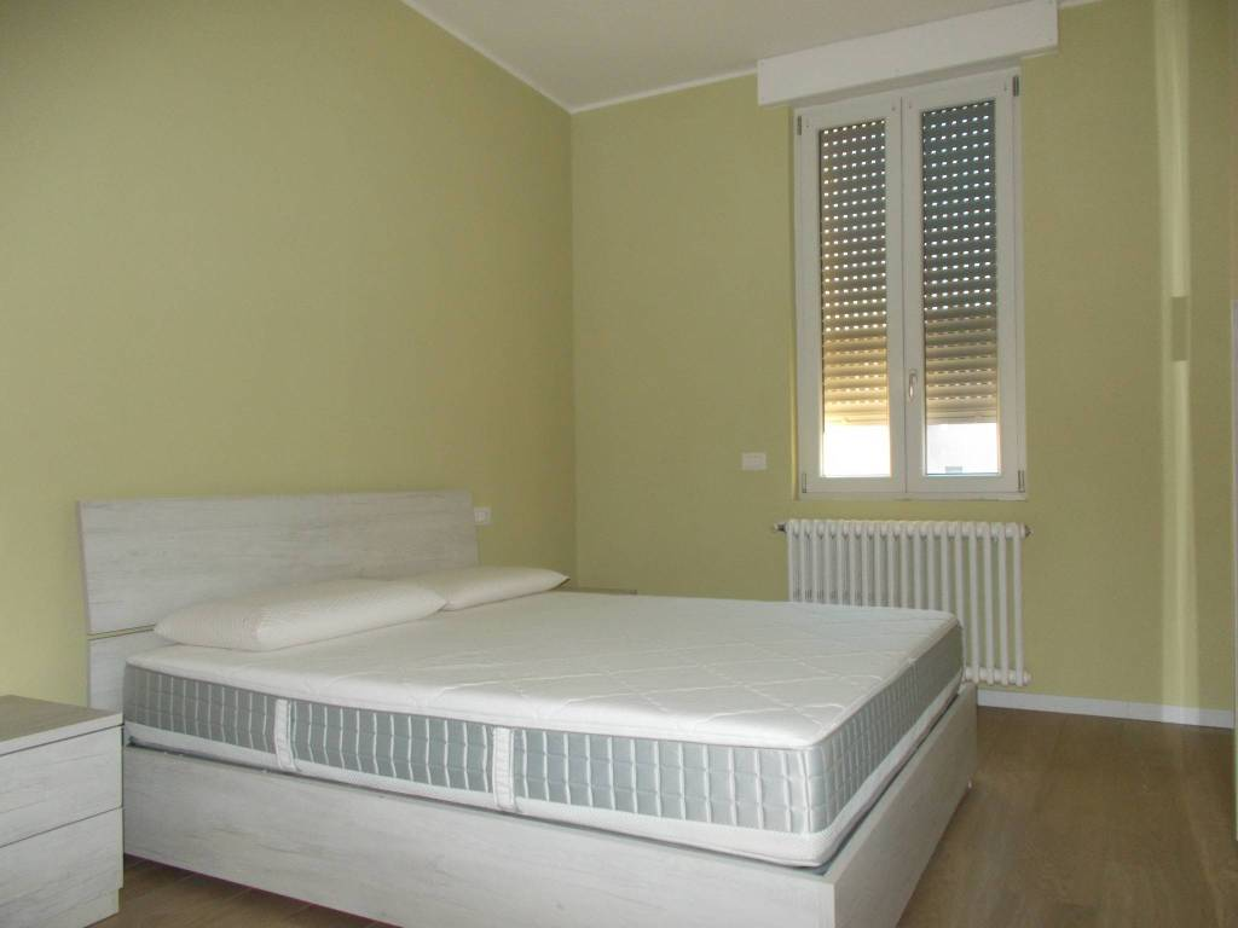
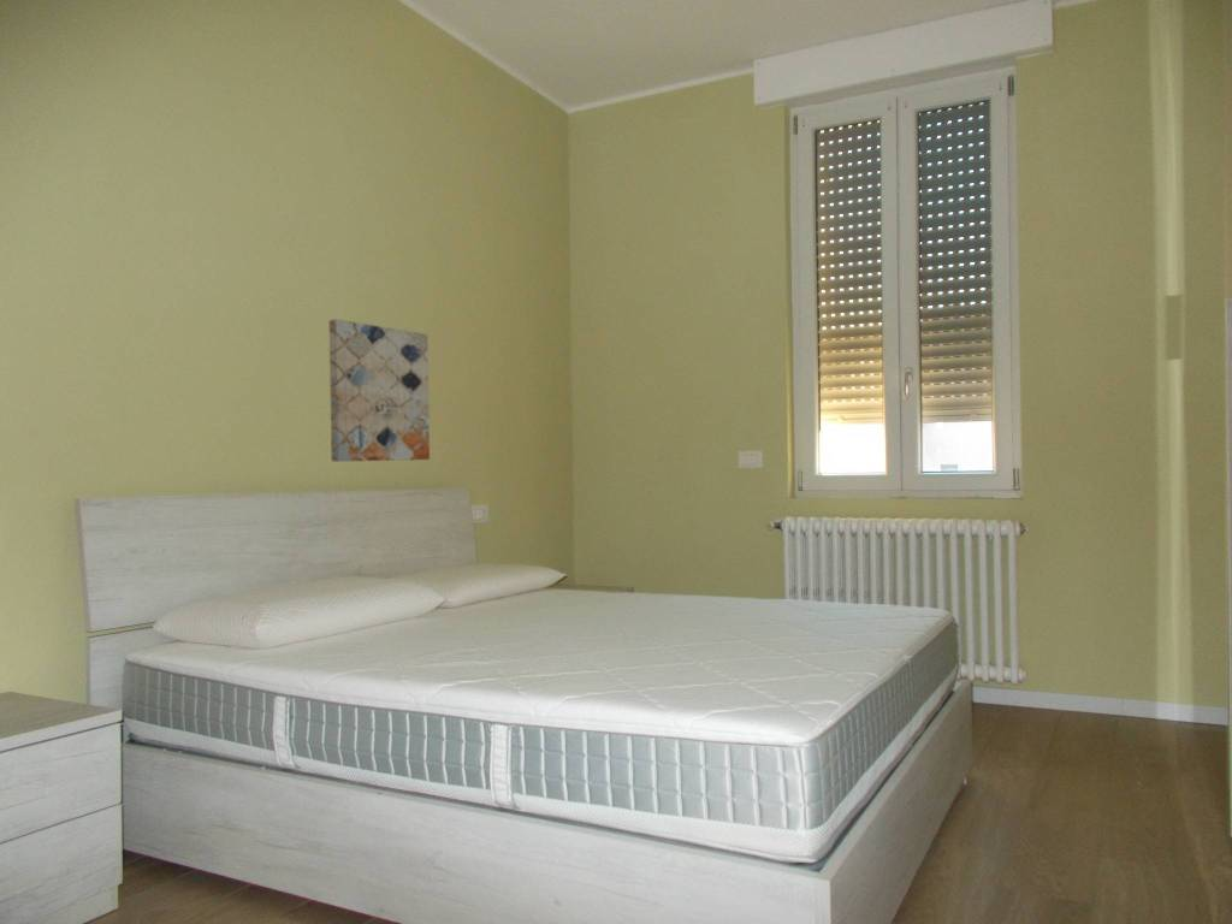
+ wall art (381, 393)
